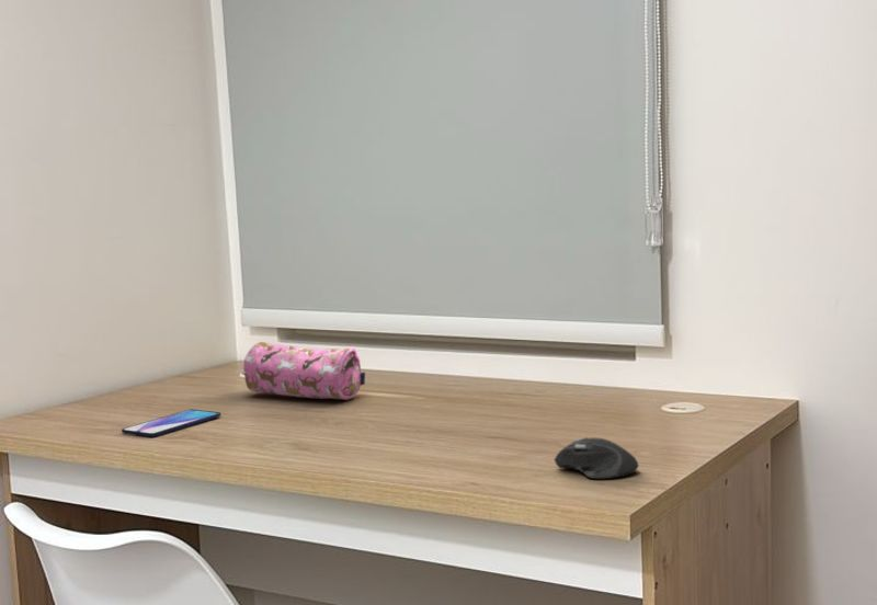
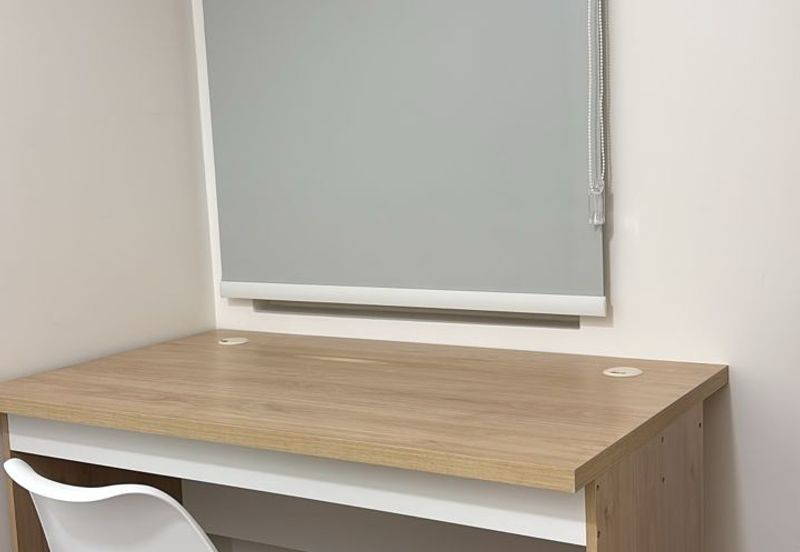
- computer mouse (593, 454)
- pencil case (301, 369)
- smartphone (172, 422)
